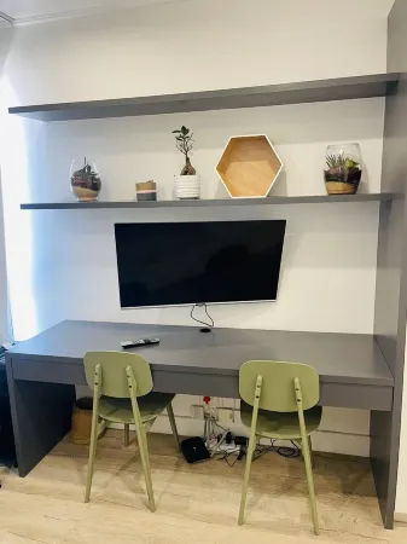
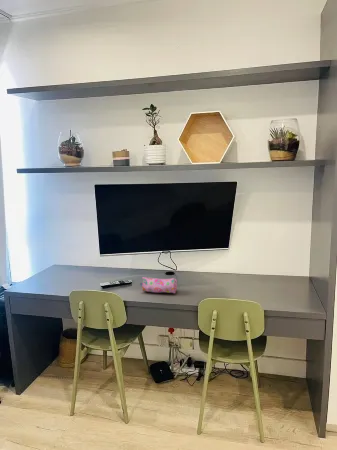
+ pencil case (159, 284)
